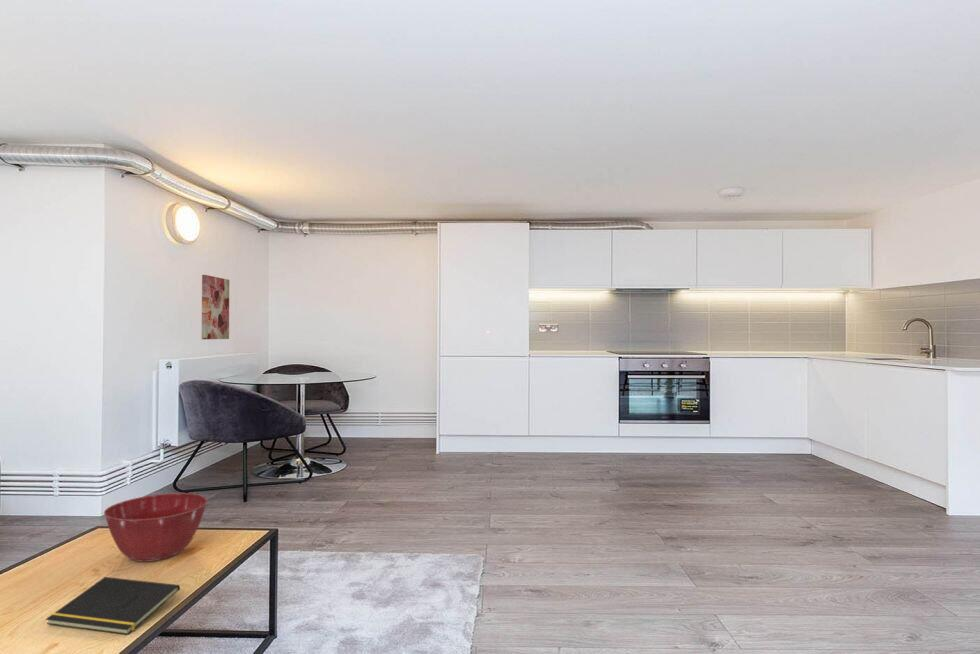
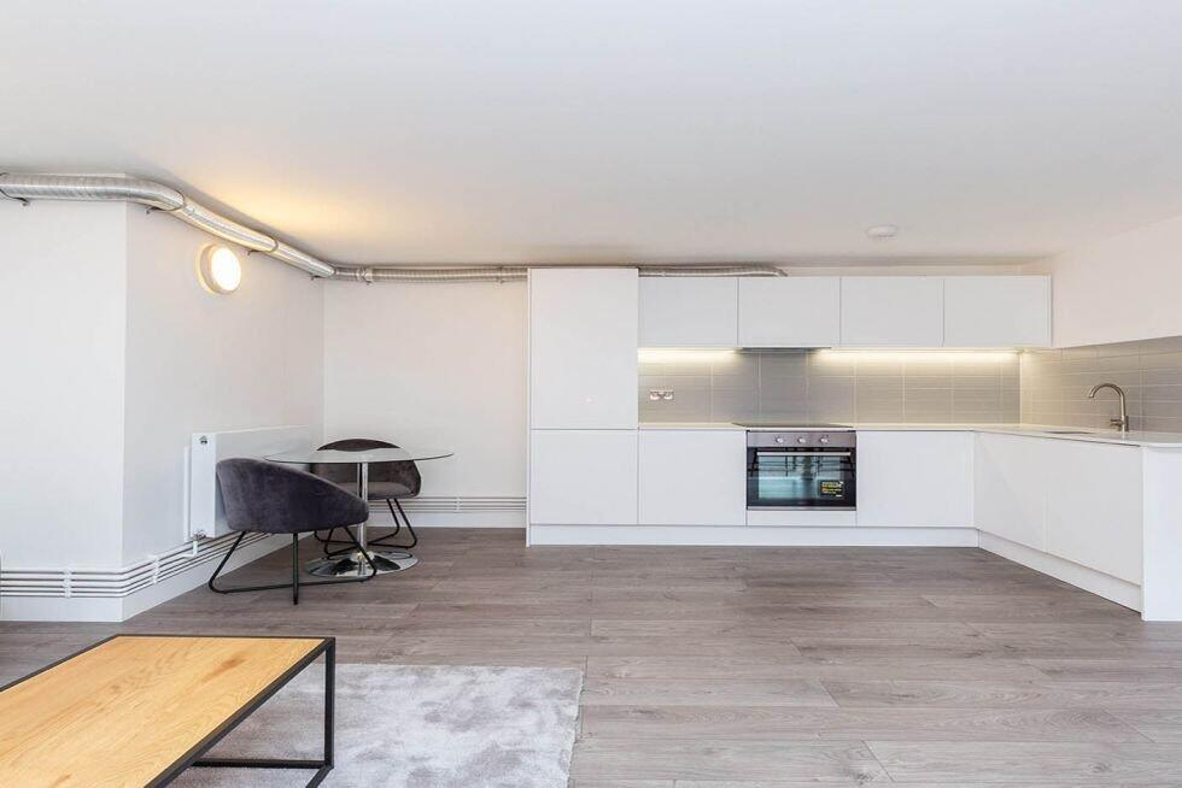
- notepad (115, 603)
- wall art (216, 308)
- mixing bowl (157, 528)
